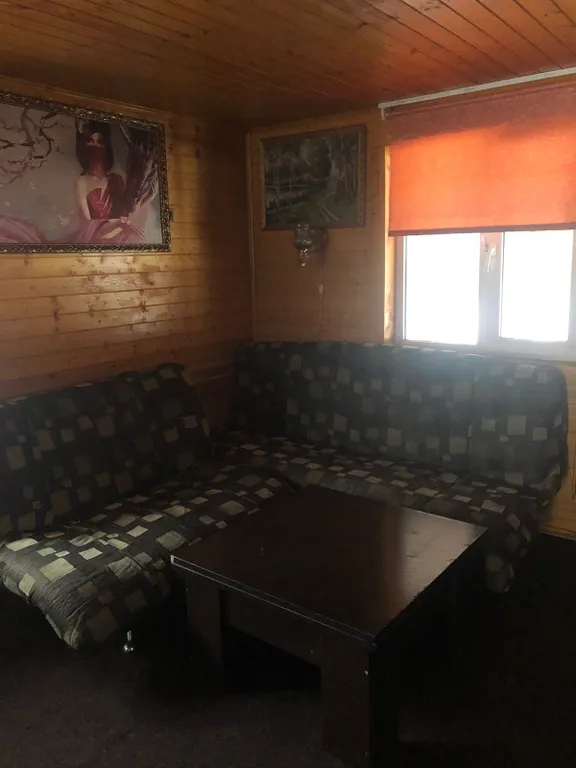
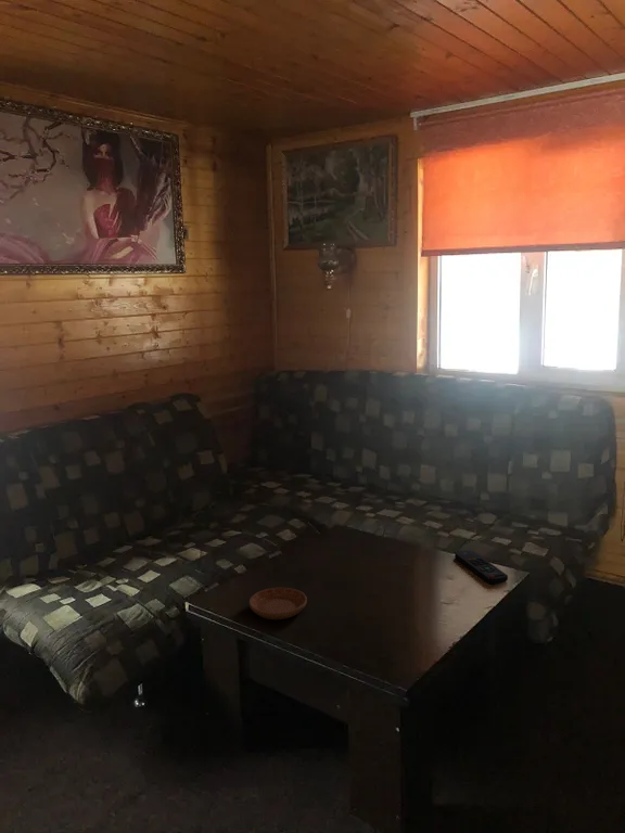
+ remote control (480, 565)
+ saucer (278, 604)
